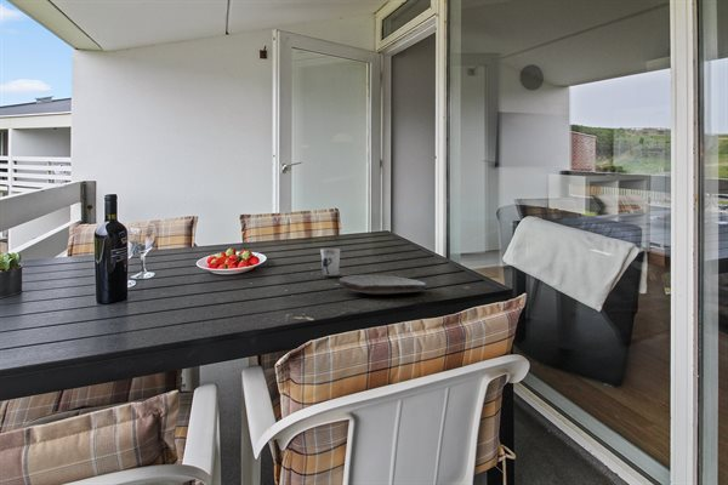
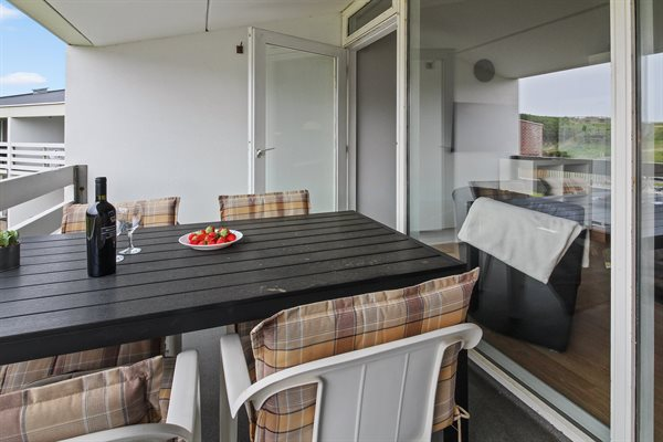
- plate (382, 284)
- cup (330, 262)
